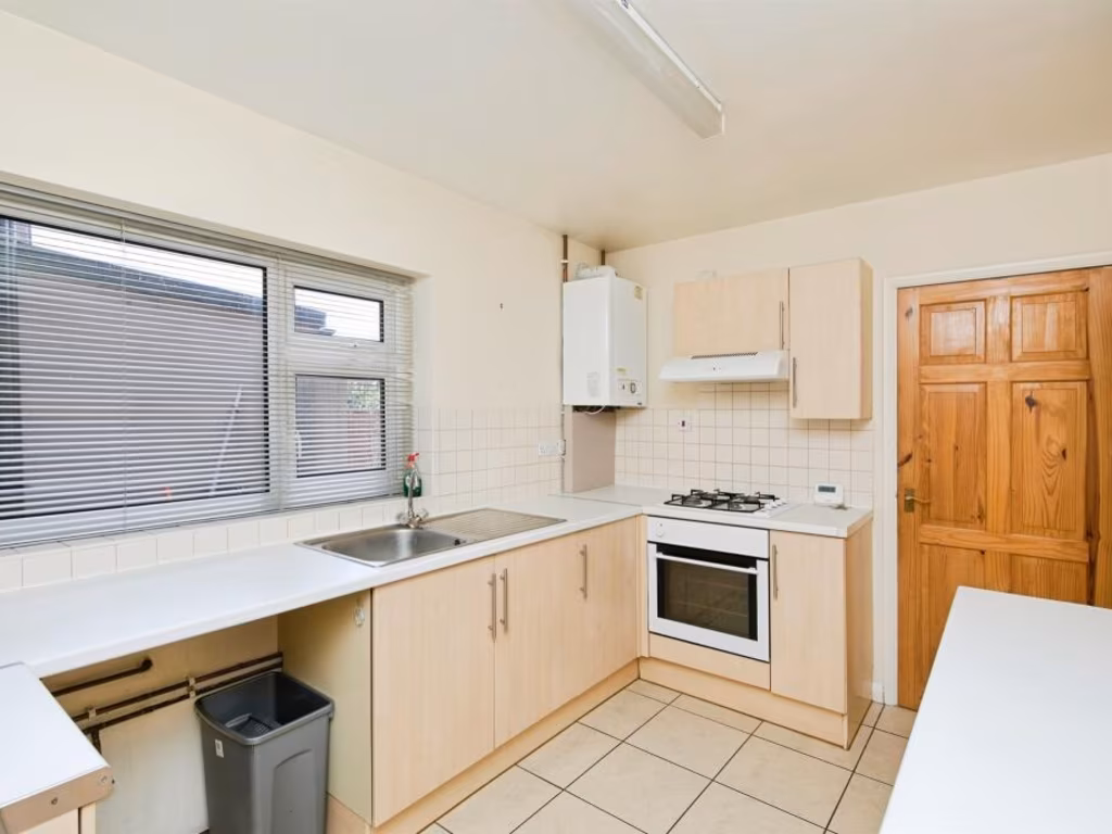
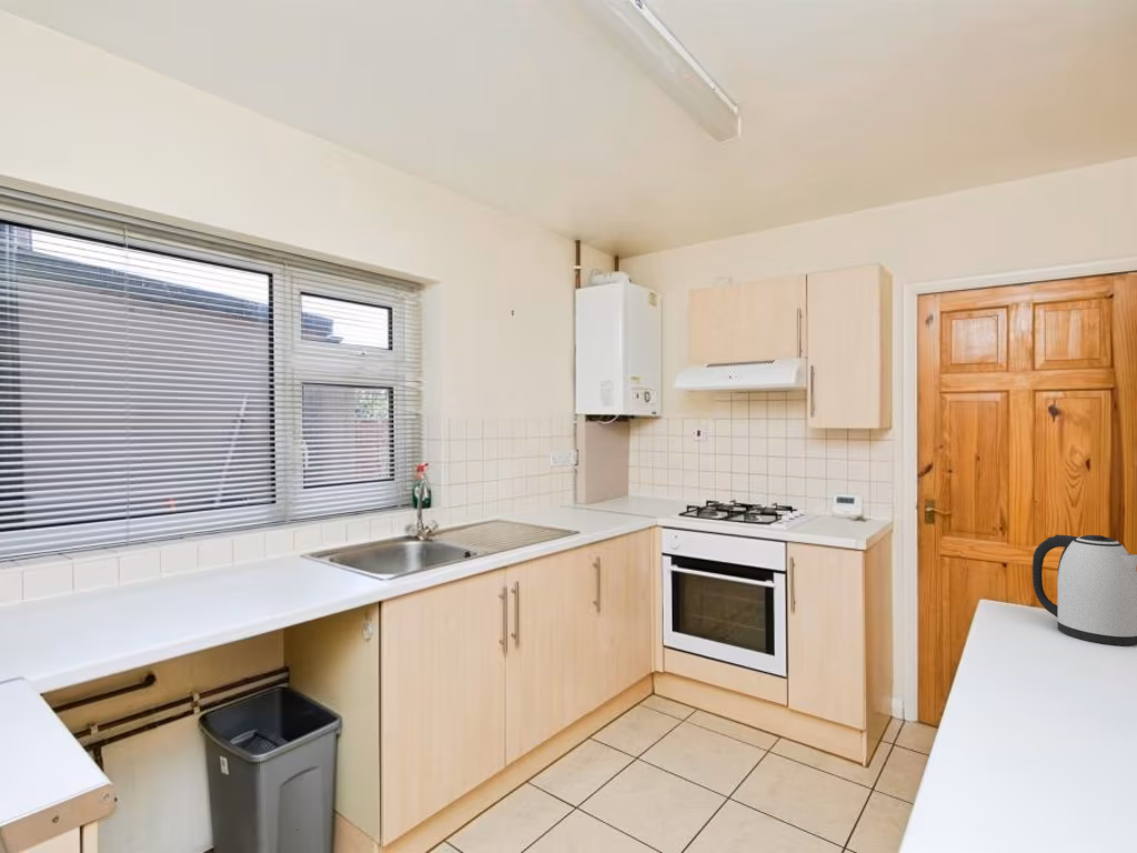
+ kettle (1083, 582)
